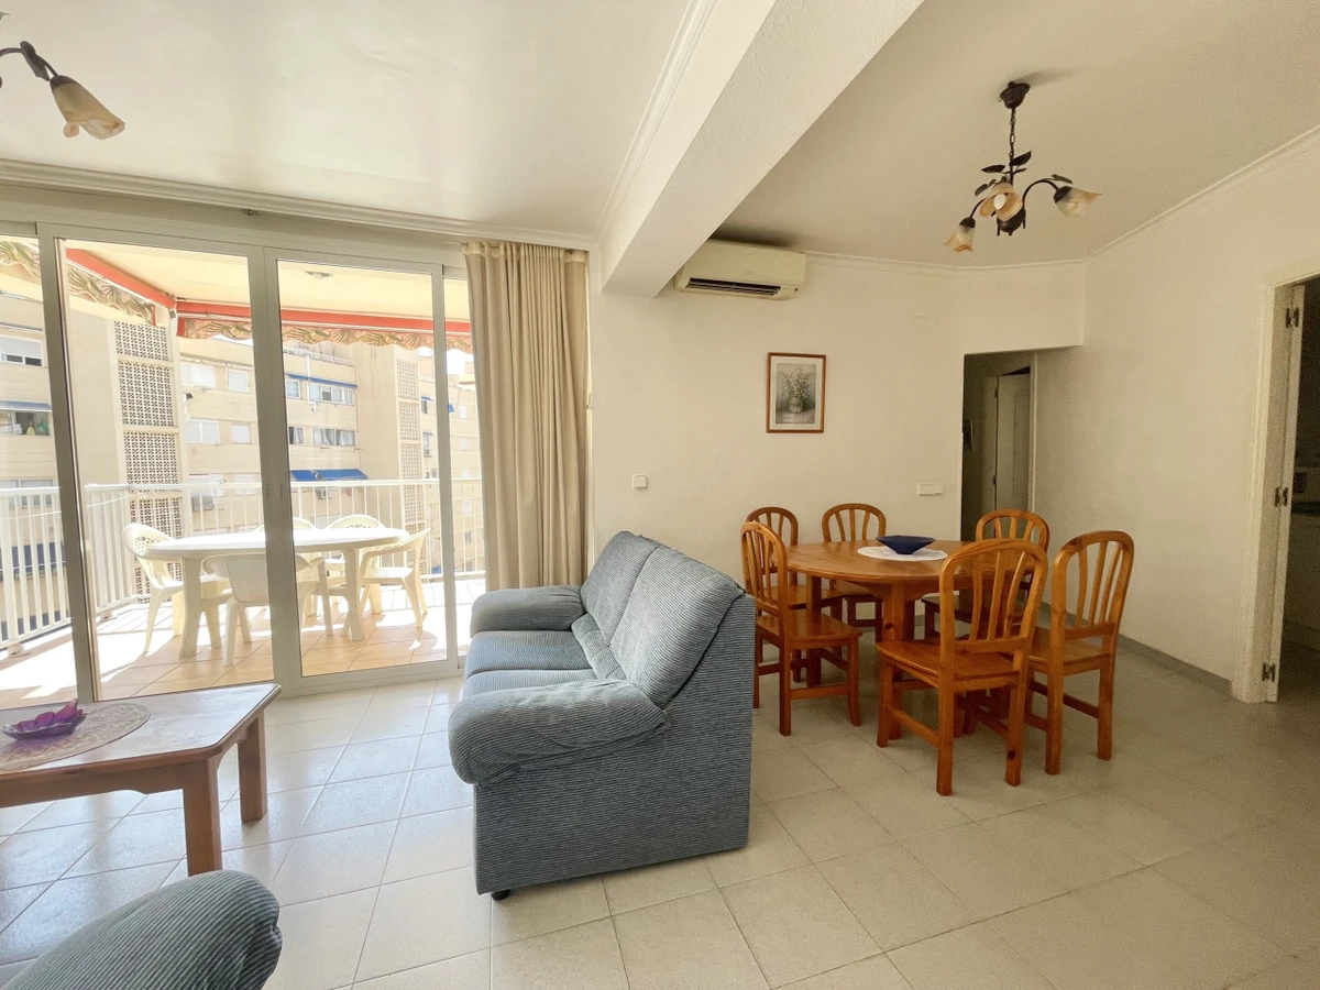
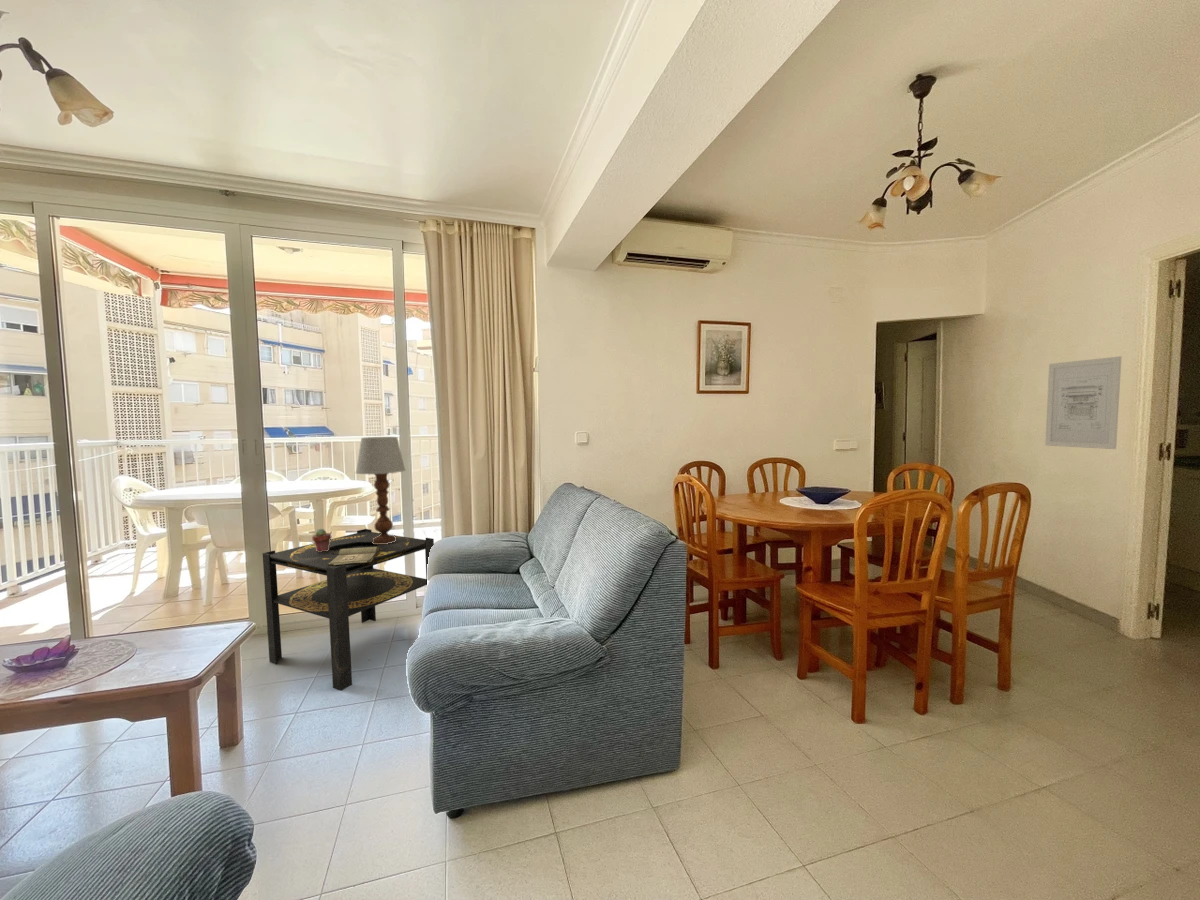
+ side table (354, 597)
+ wall art (1080, 404)
+ table lamp (381, 487)
+ hardback book (356, 551)
+ potted succulent (321, 536)
